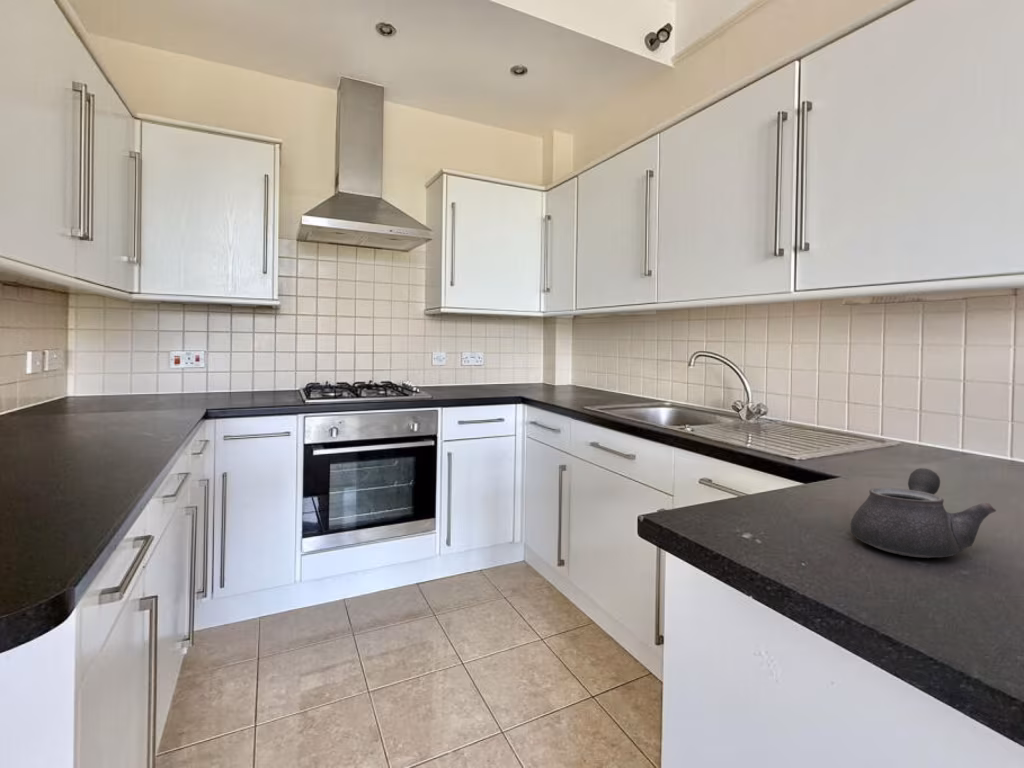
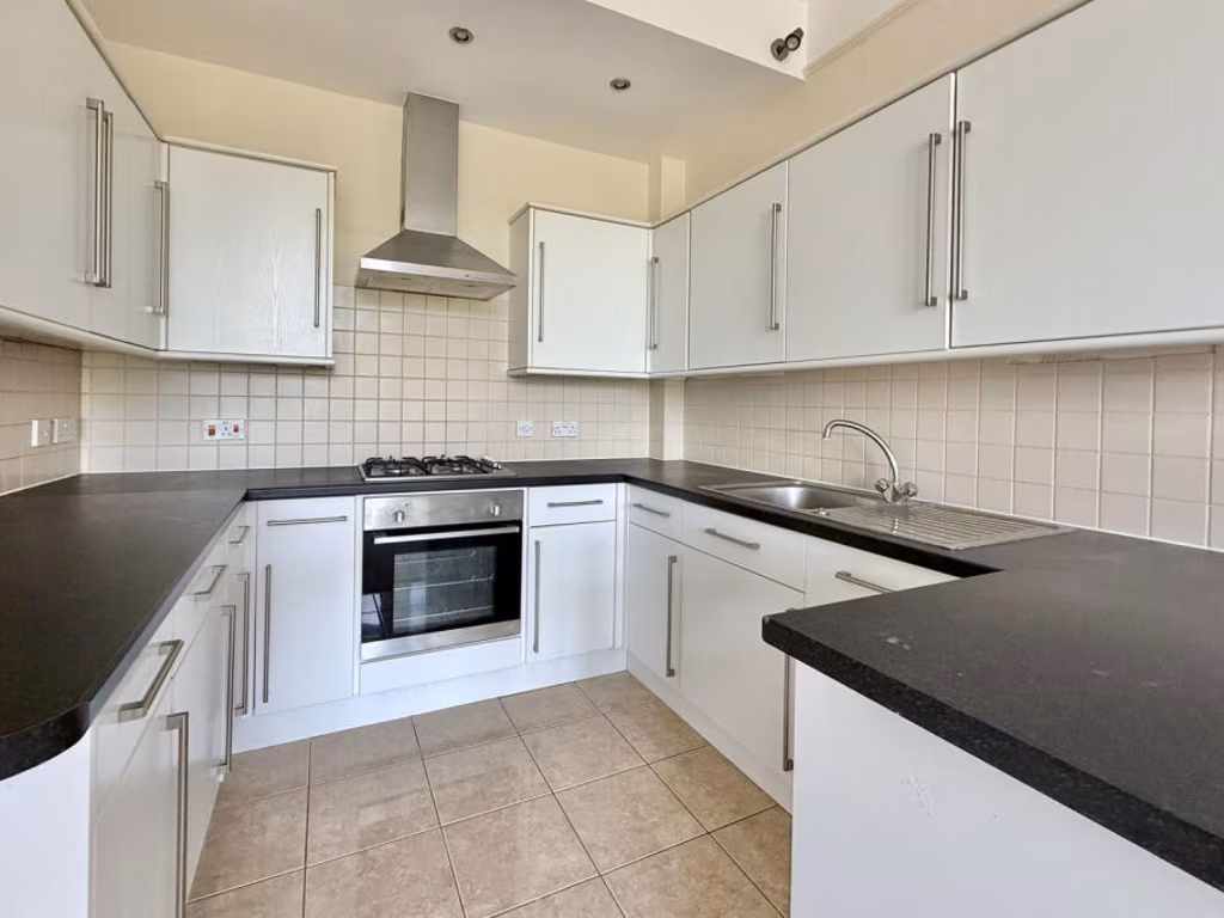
- teapot (918, 509)
